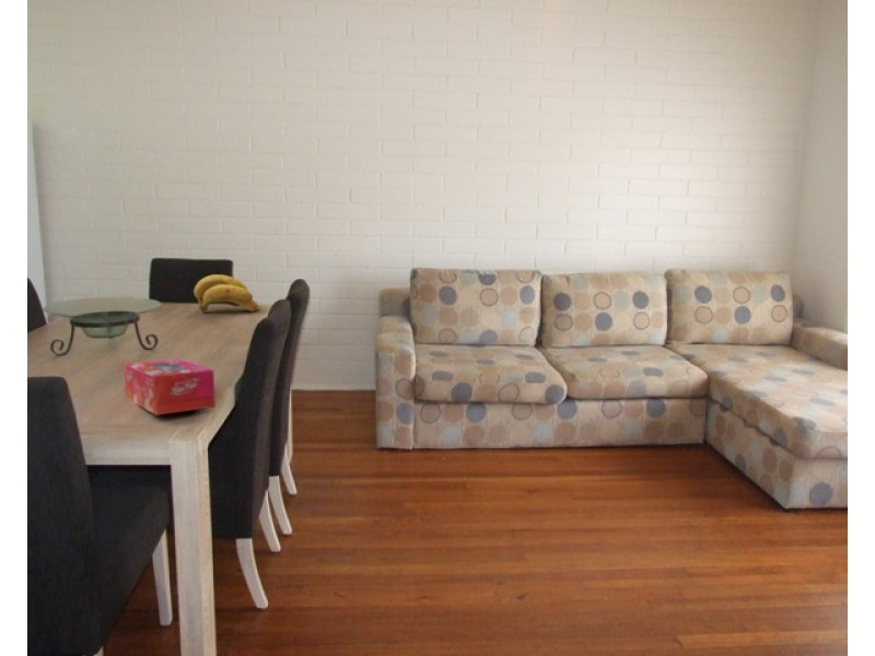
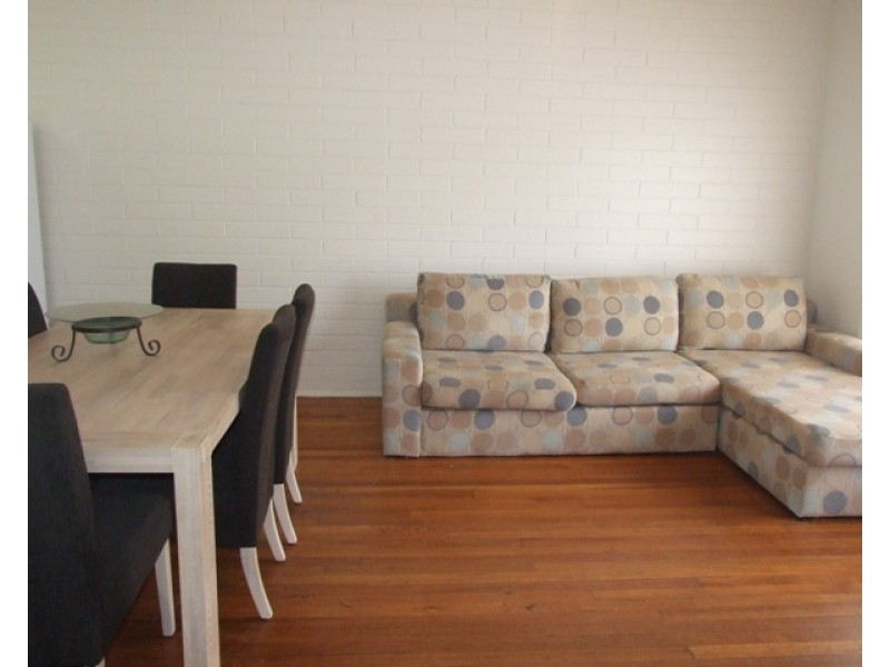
- banana bunch (226, 293)
- tissue box (167, 384)
